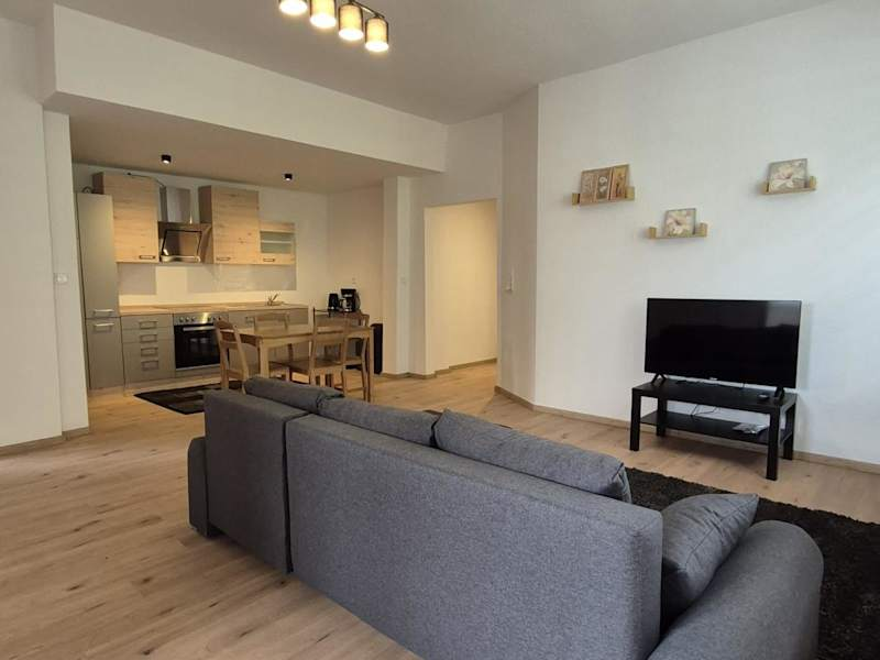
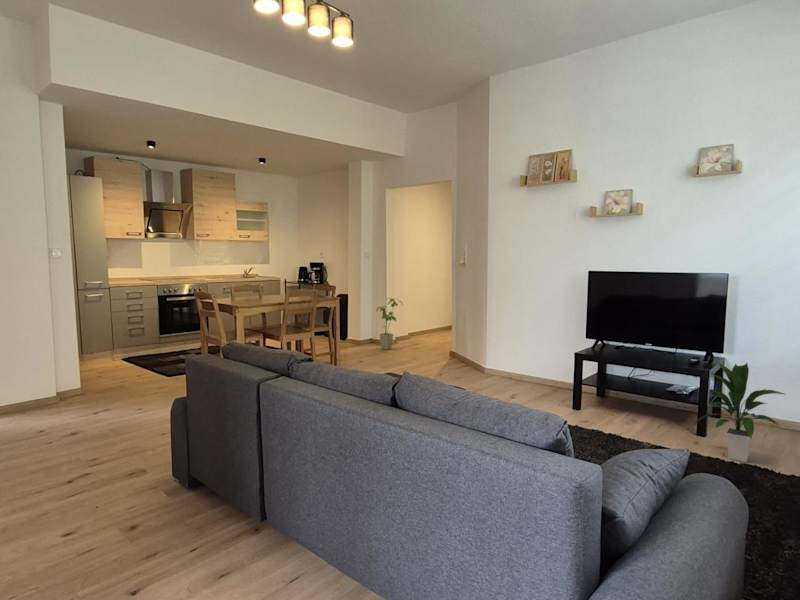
+ indoor plant (736, 408)
+ house plant (389, 323)
